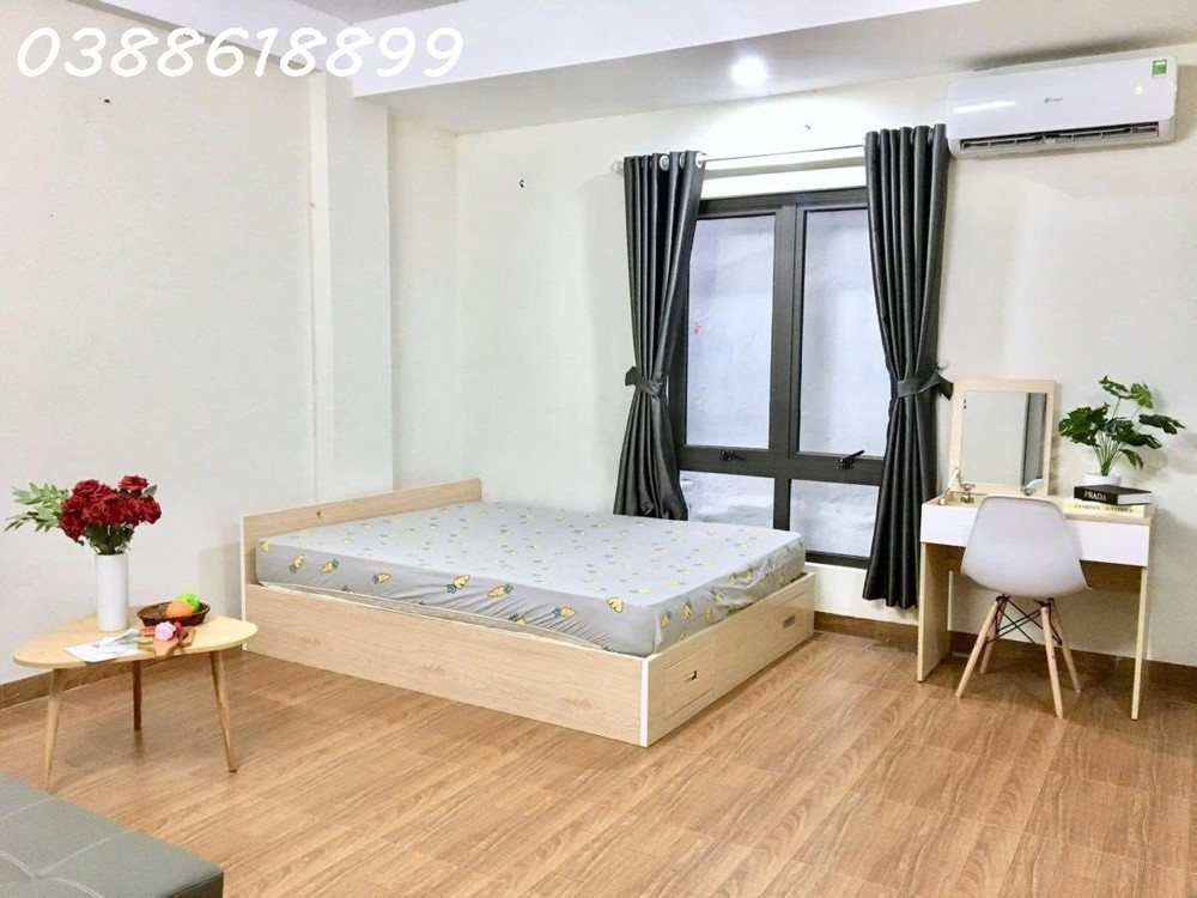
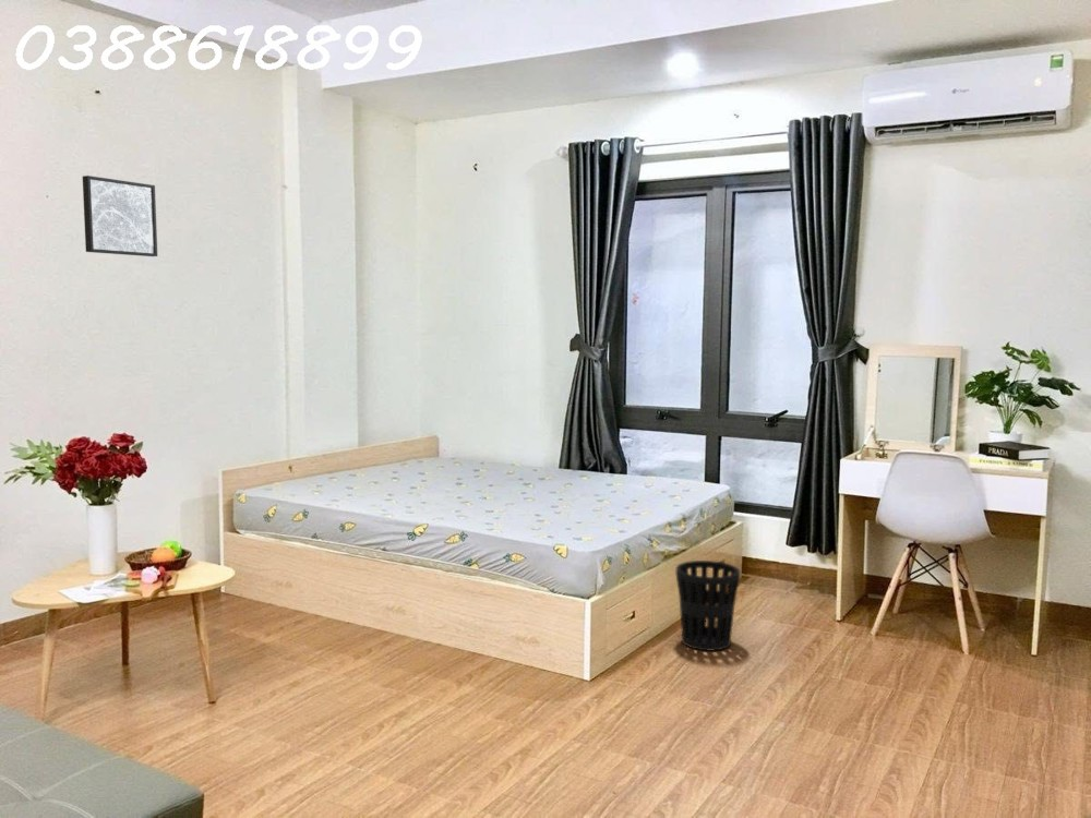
+ wall art (121, 217)
+ wastebasket (707, 605)
